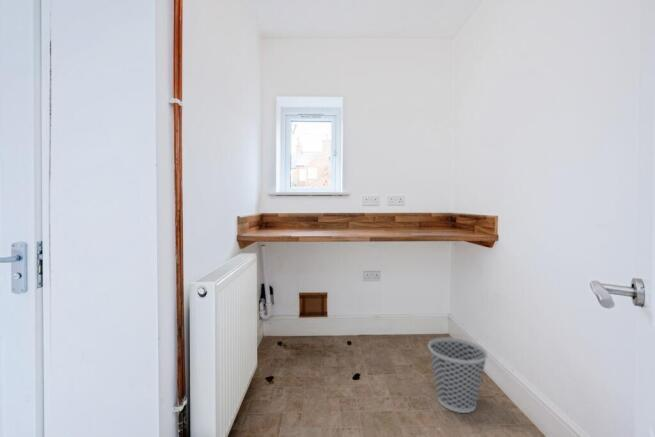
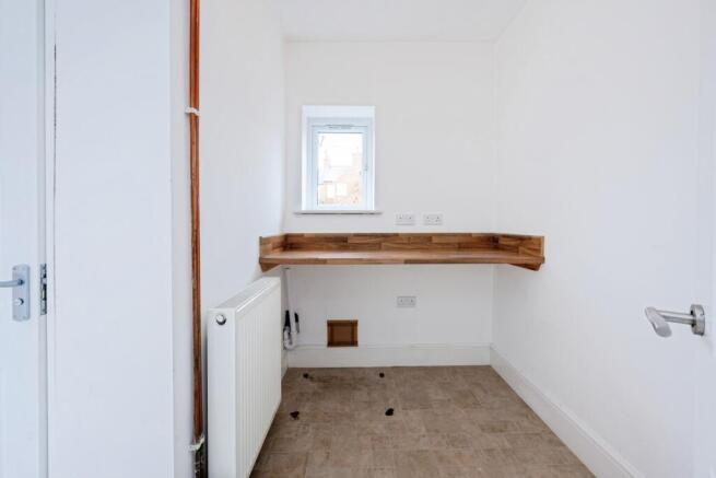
- wastebasket (456, 375)
